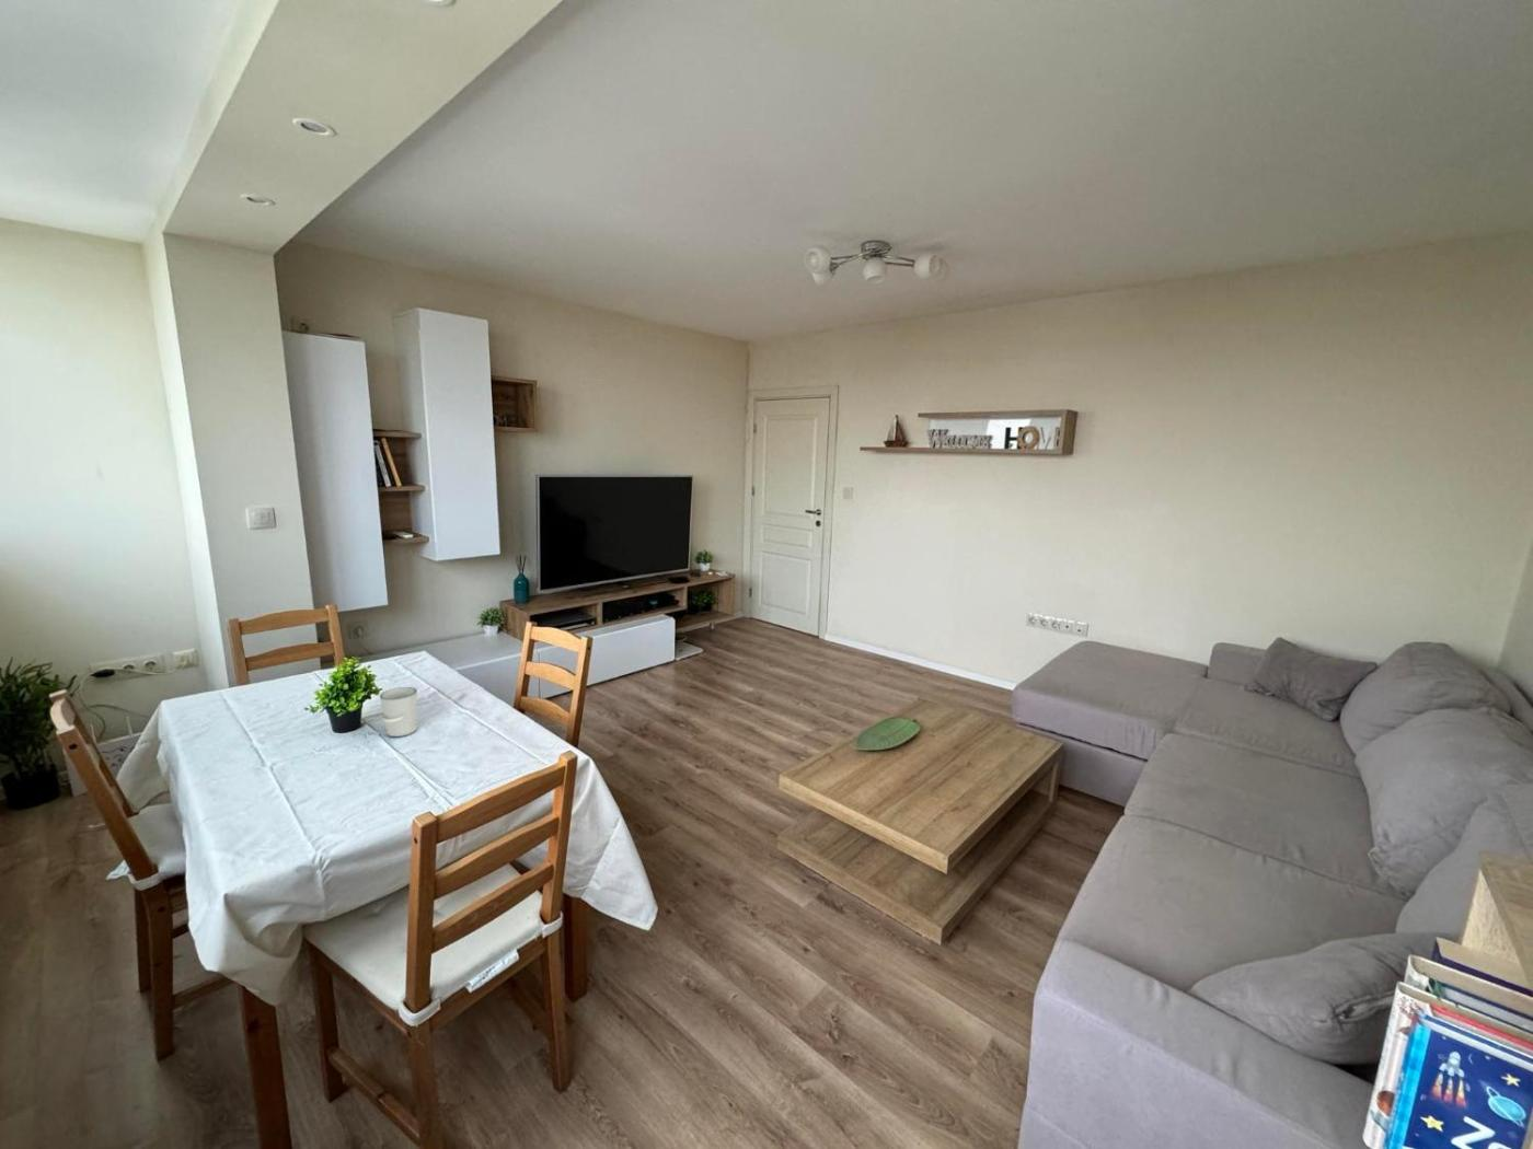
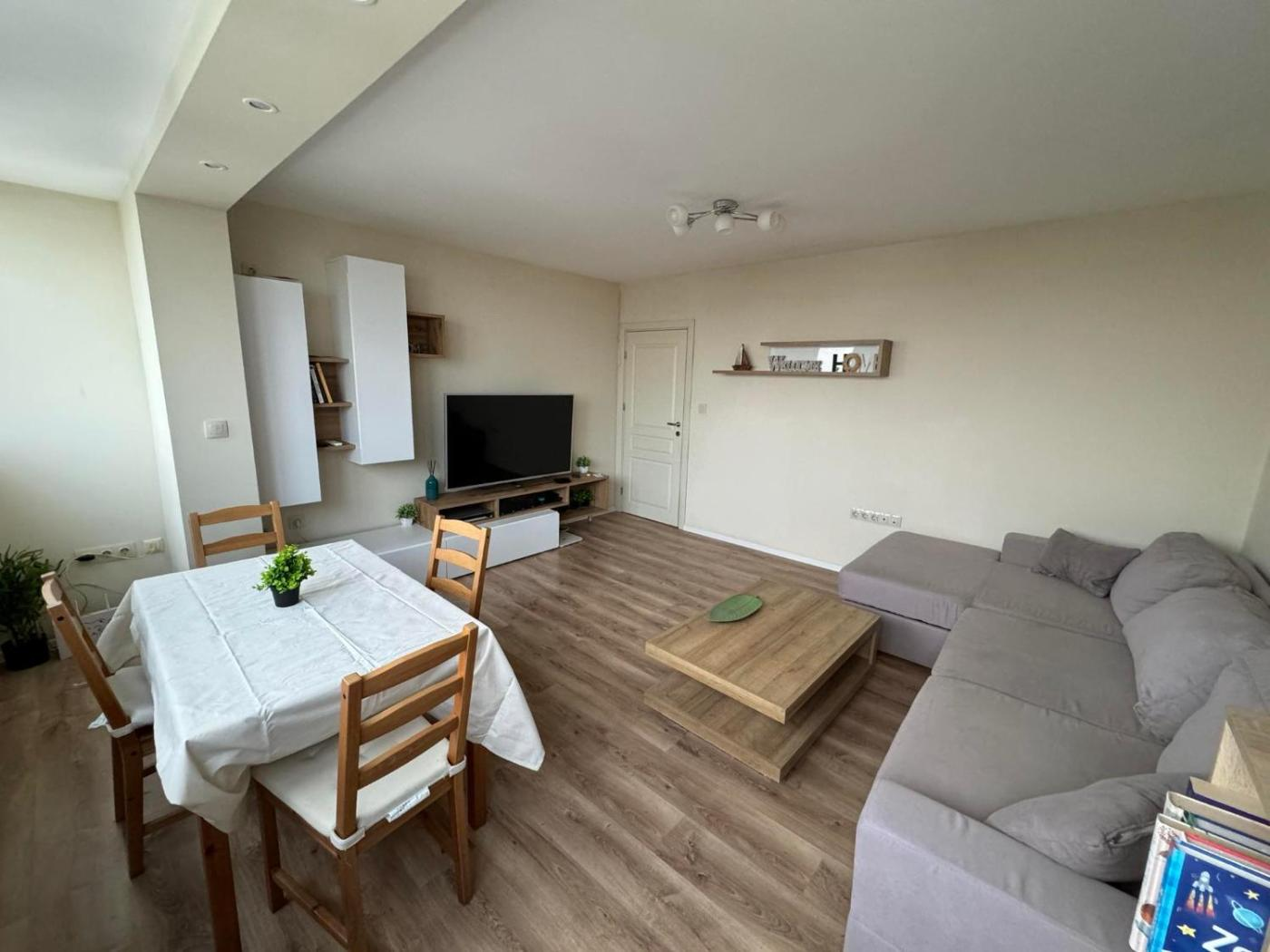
- cup (398, 713)
